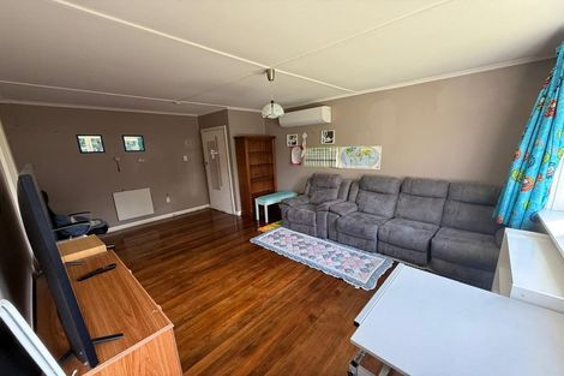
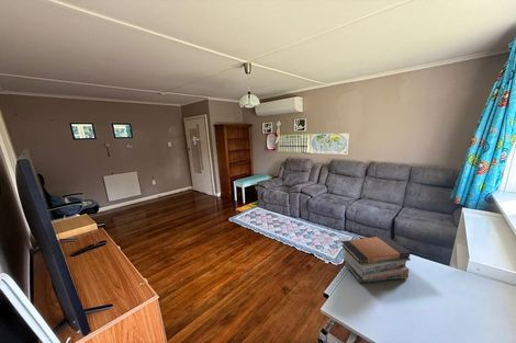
+ book stack (373, 258)
